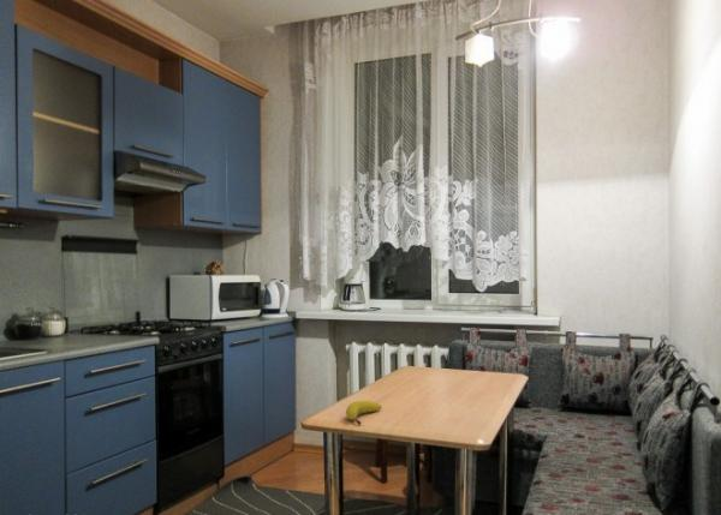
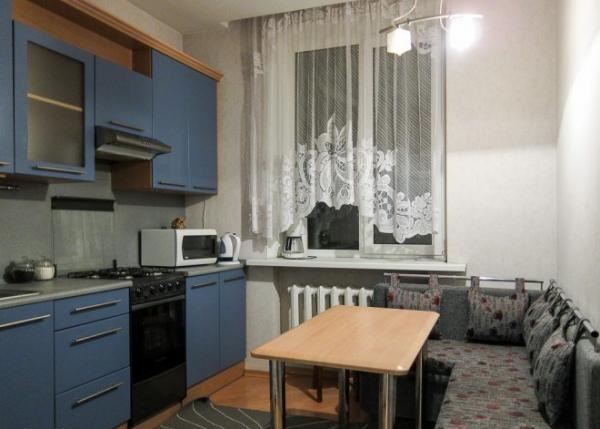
- fruit (362, 408)
